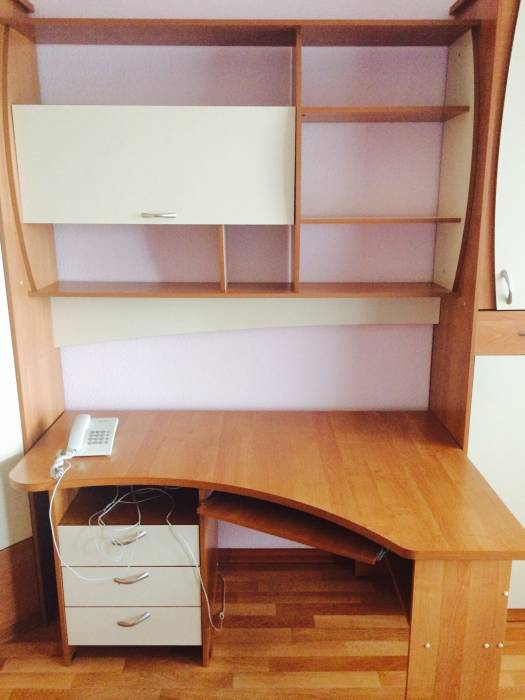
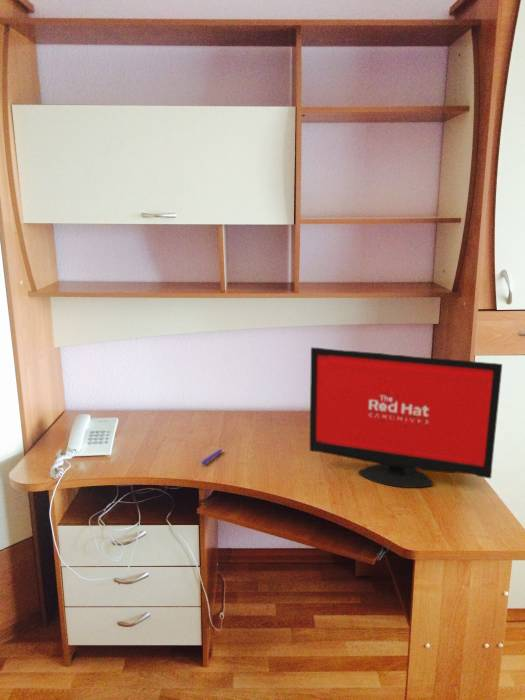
+ pen (212, 456)
+ computer monitor (398, 416)
